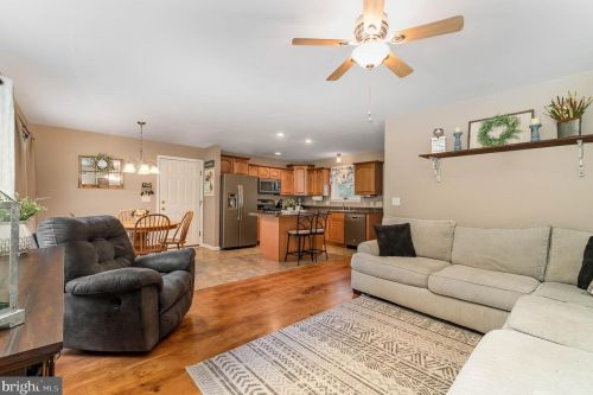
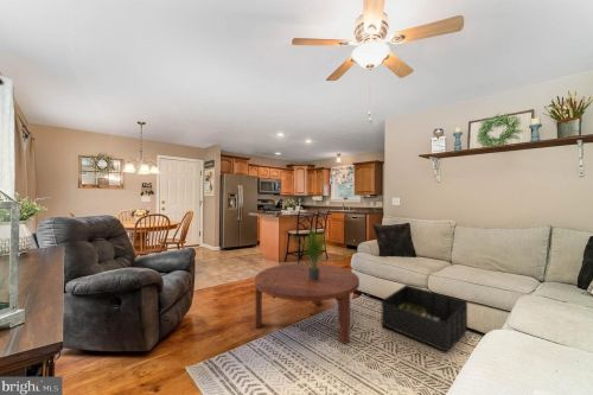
+ coffee table (306, 299)
+ potted plant (311, 251)
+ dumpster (422, 313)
